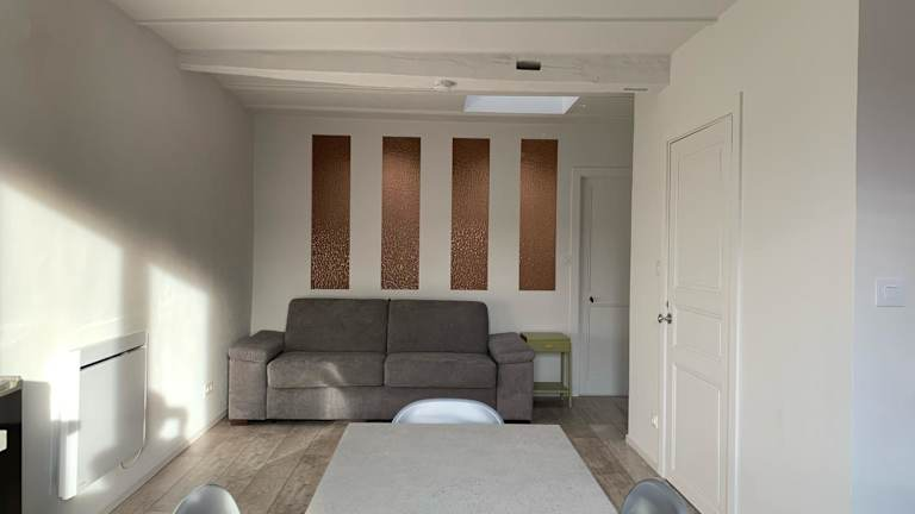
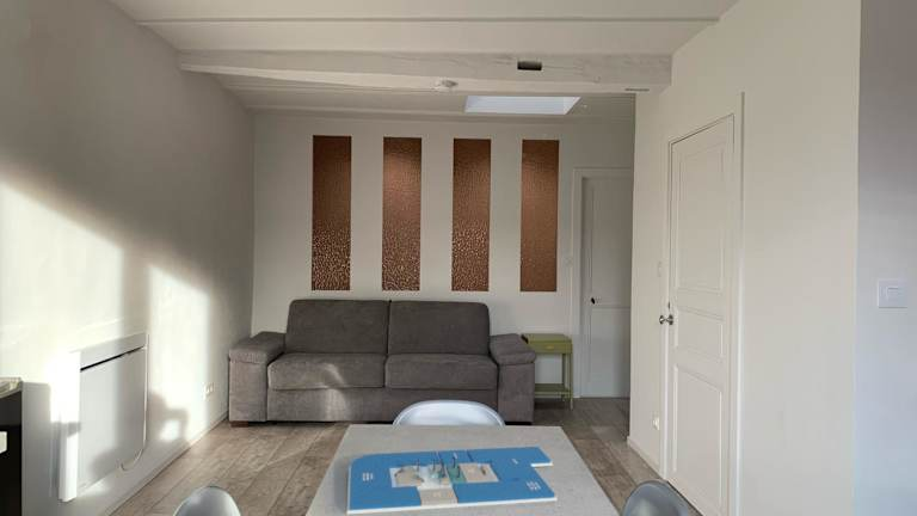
+ board game (456, 469)
